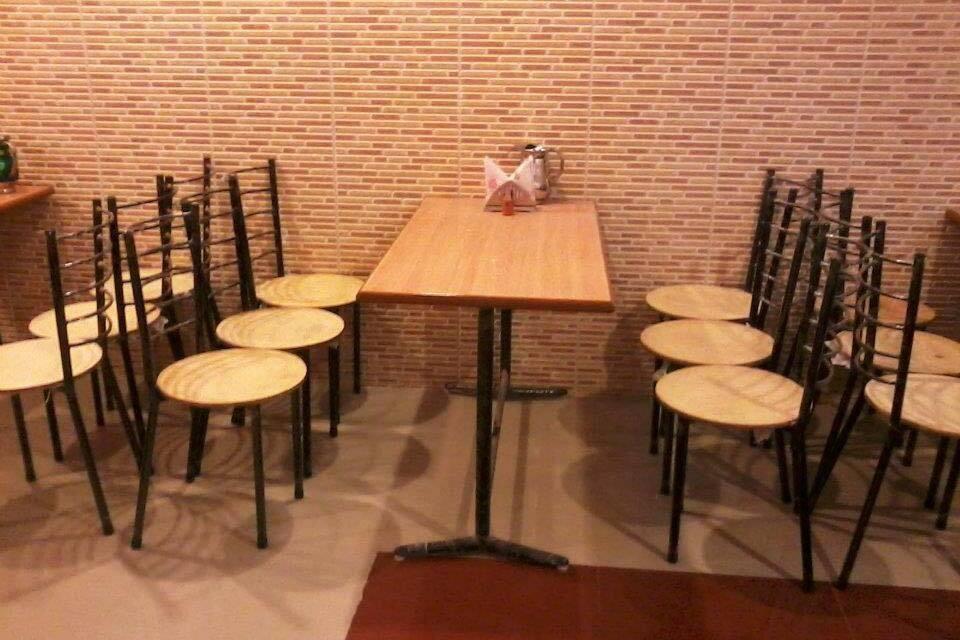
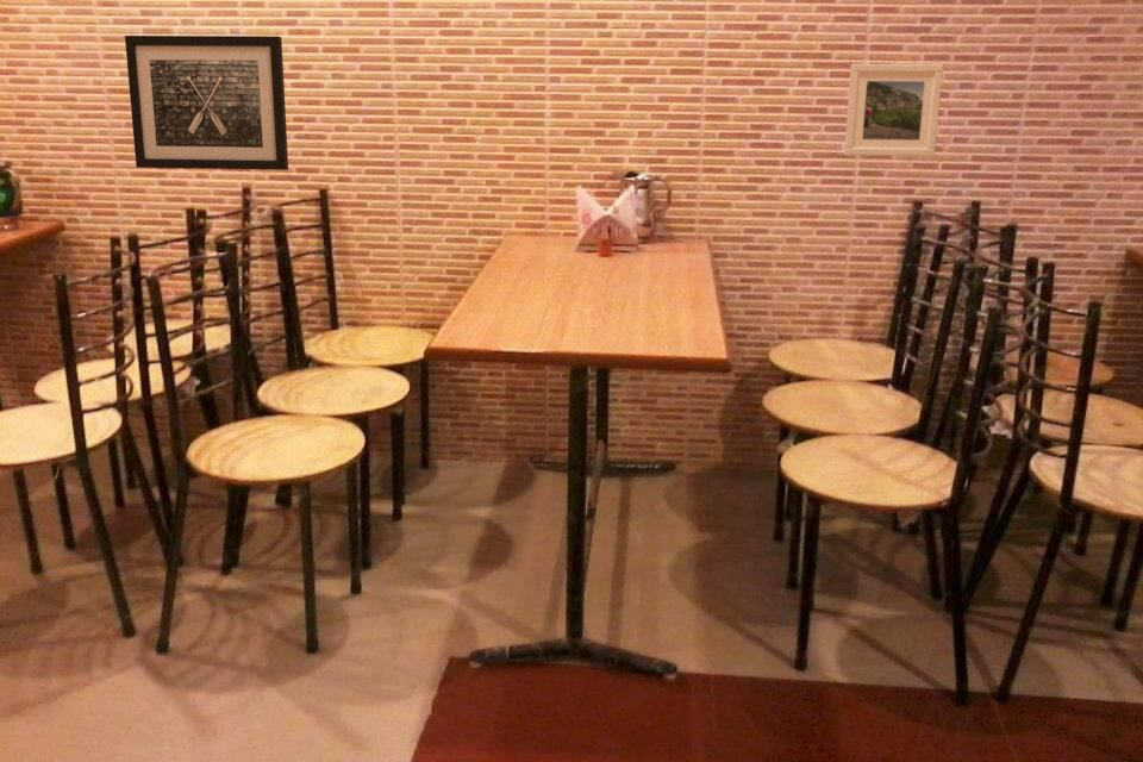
+ wall art (207, 102)
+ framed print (892, 110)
